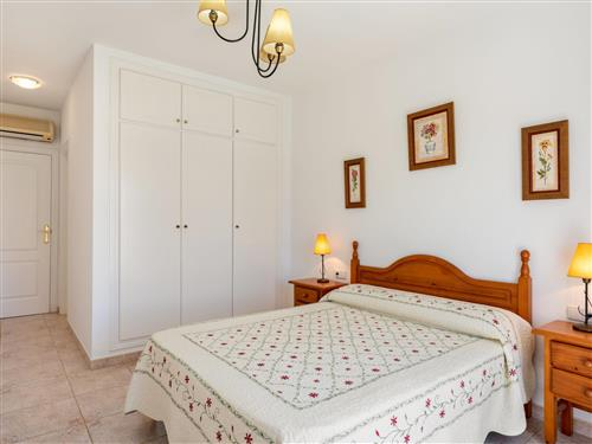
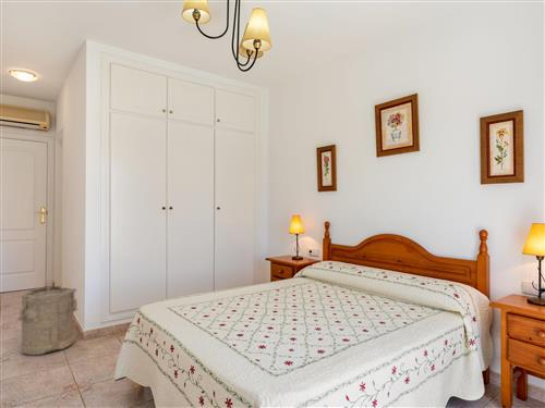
+ laundry hamper (50, 316)
